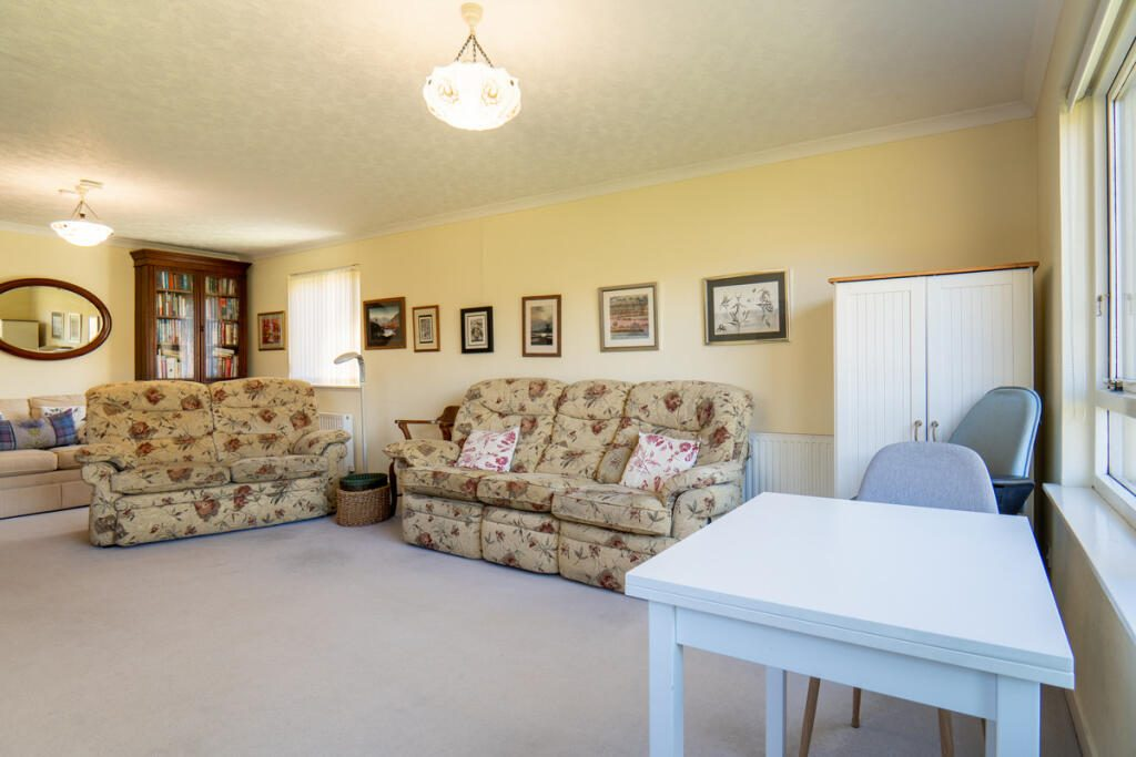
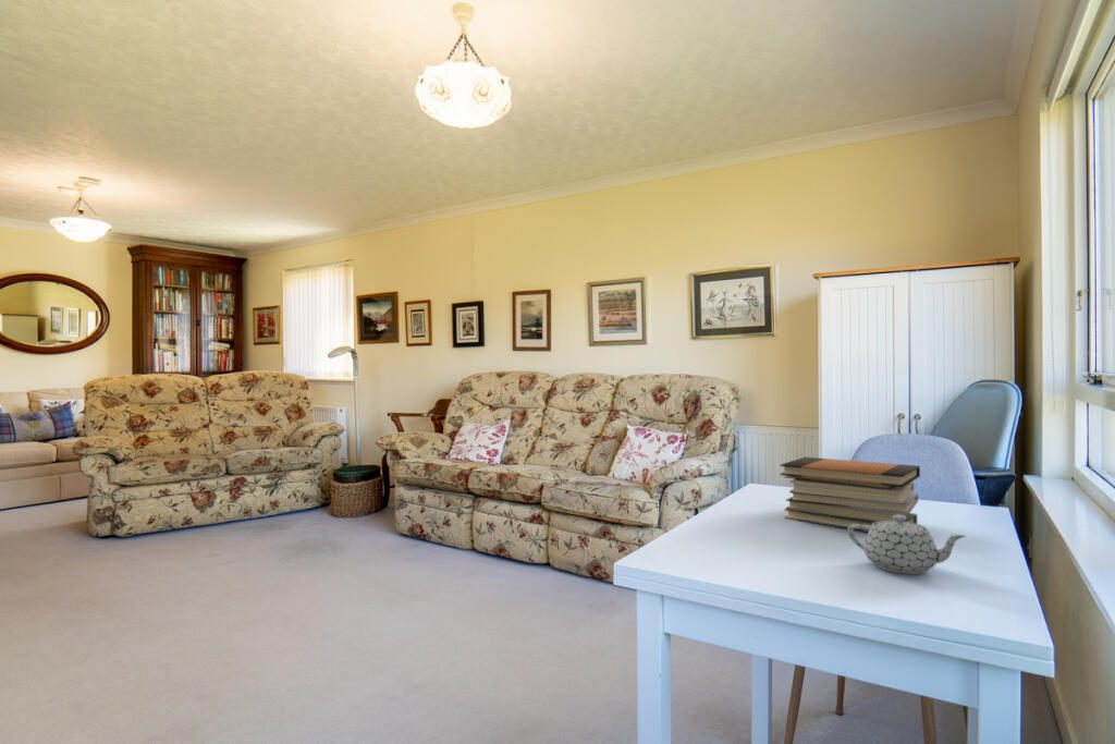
+ book stack (850, 492)
+ teapot (904, 541)
